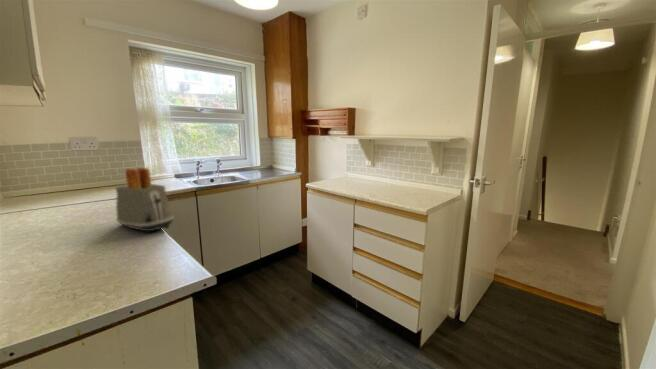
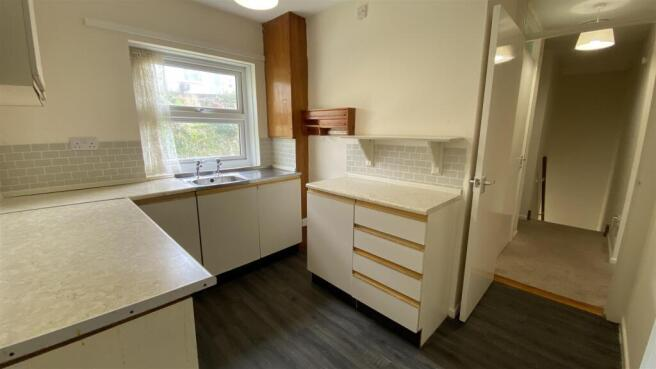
- toaster (142, 197)
